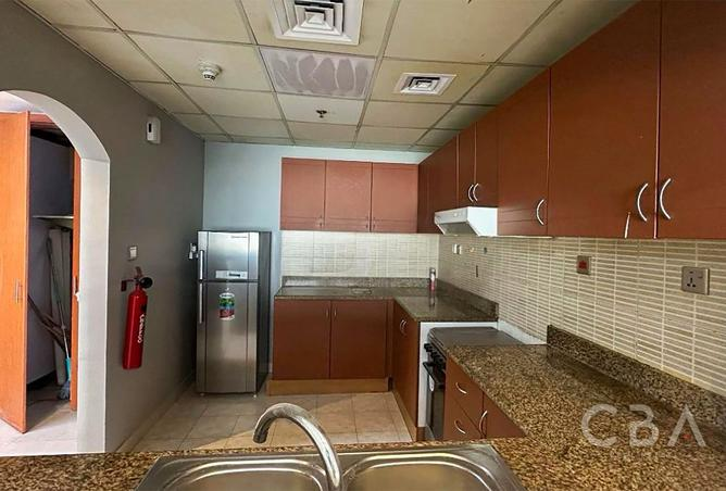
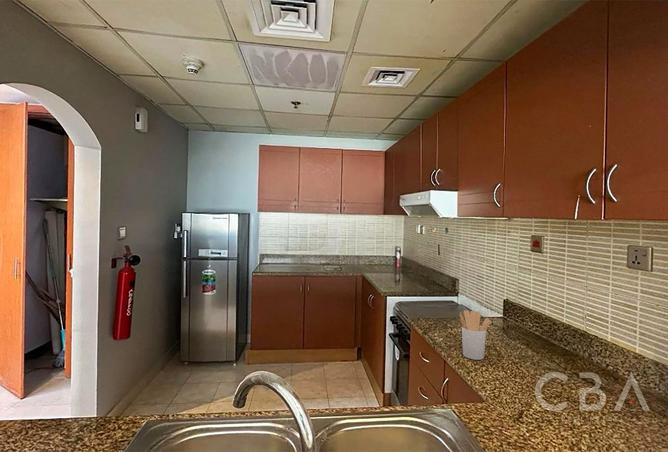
+ utensil holder (472, 333)
